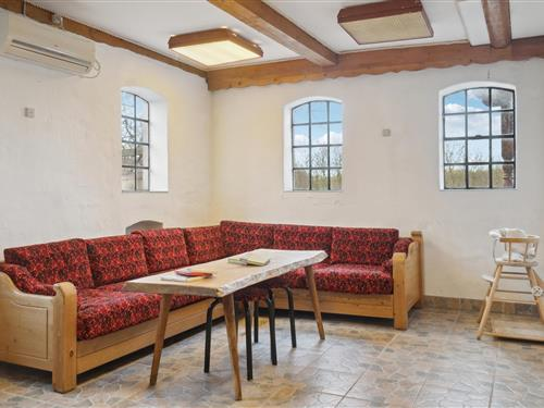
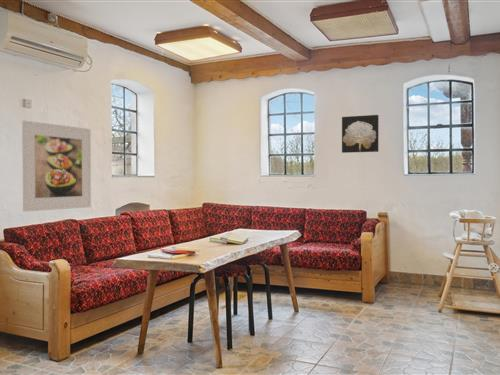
+ wall art (360, 134)
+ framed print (59, 167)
